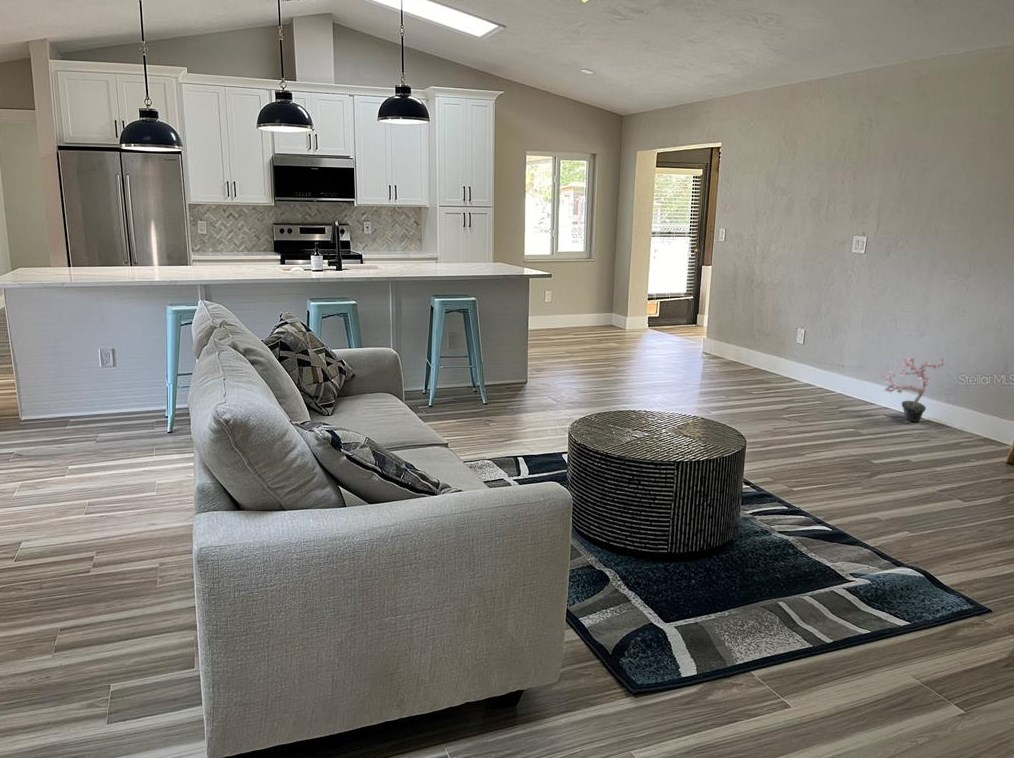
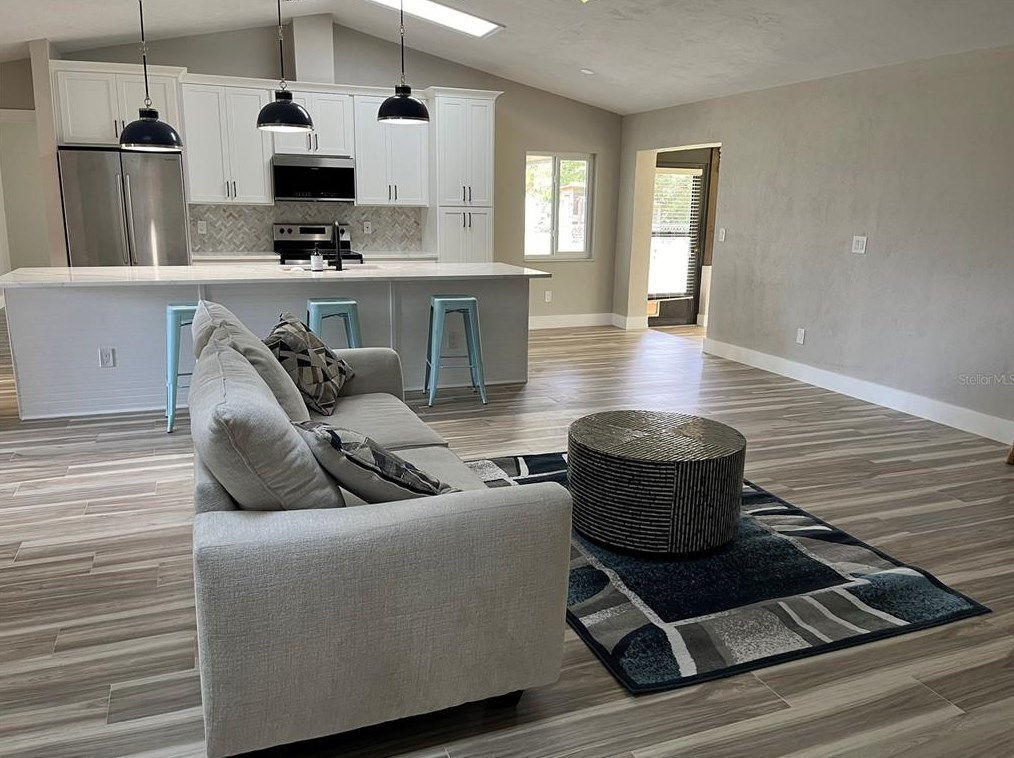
- potted plant (906, 385)
